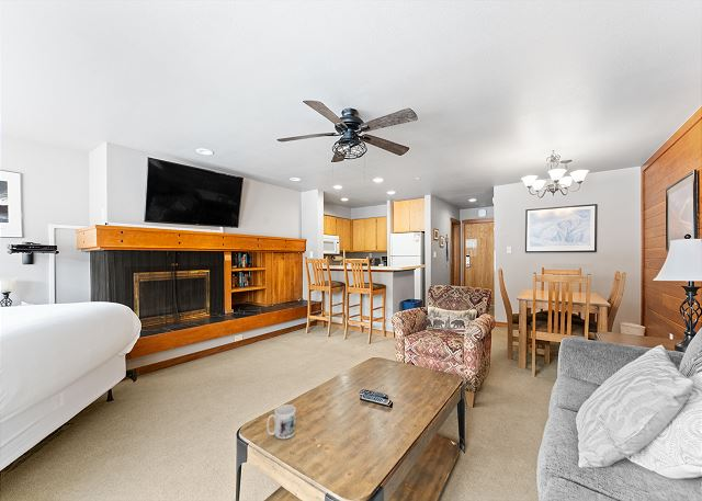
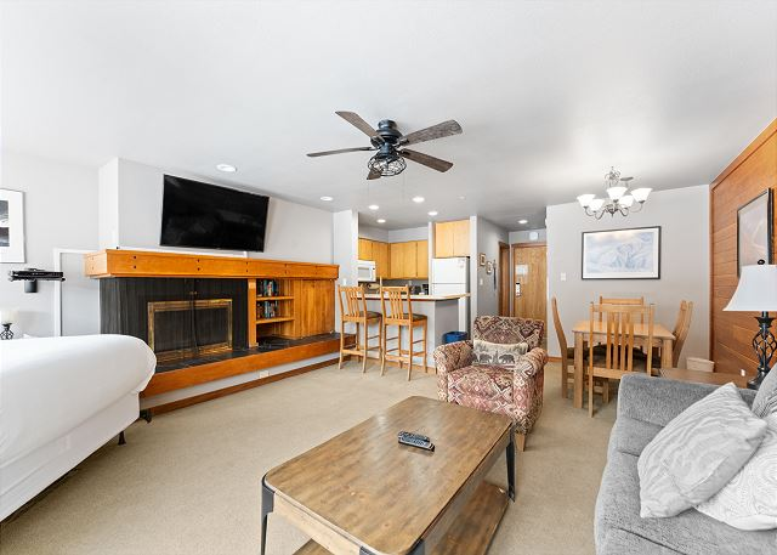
- mug (281, 422)
